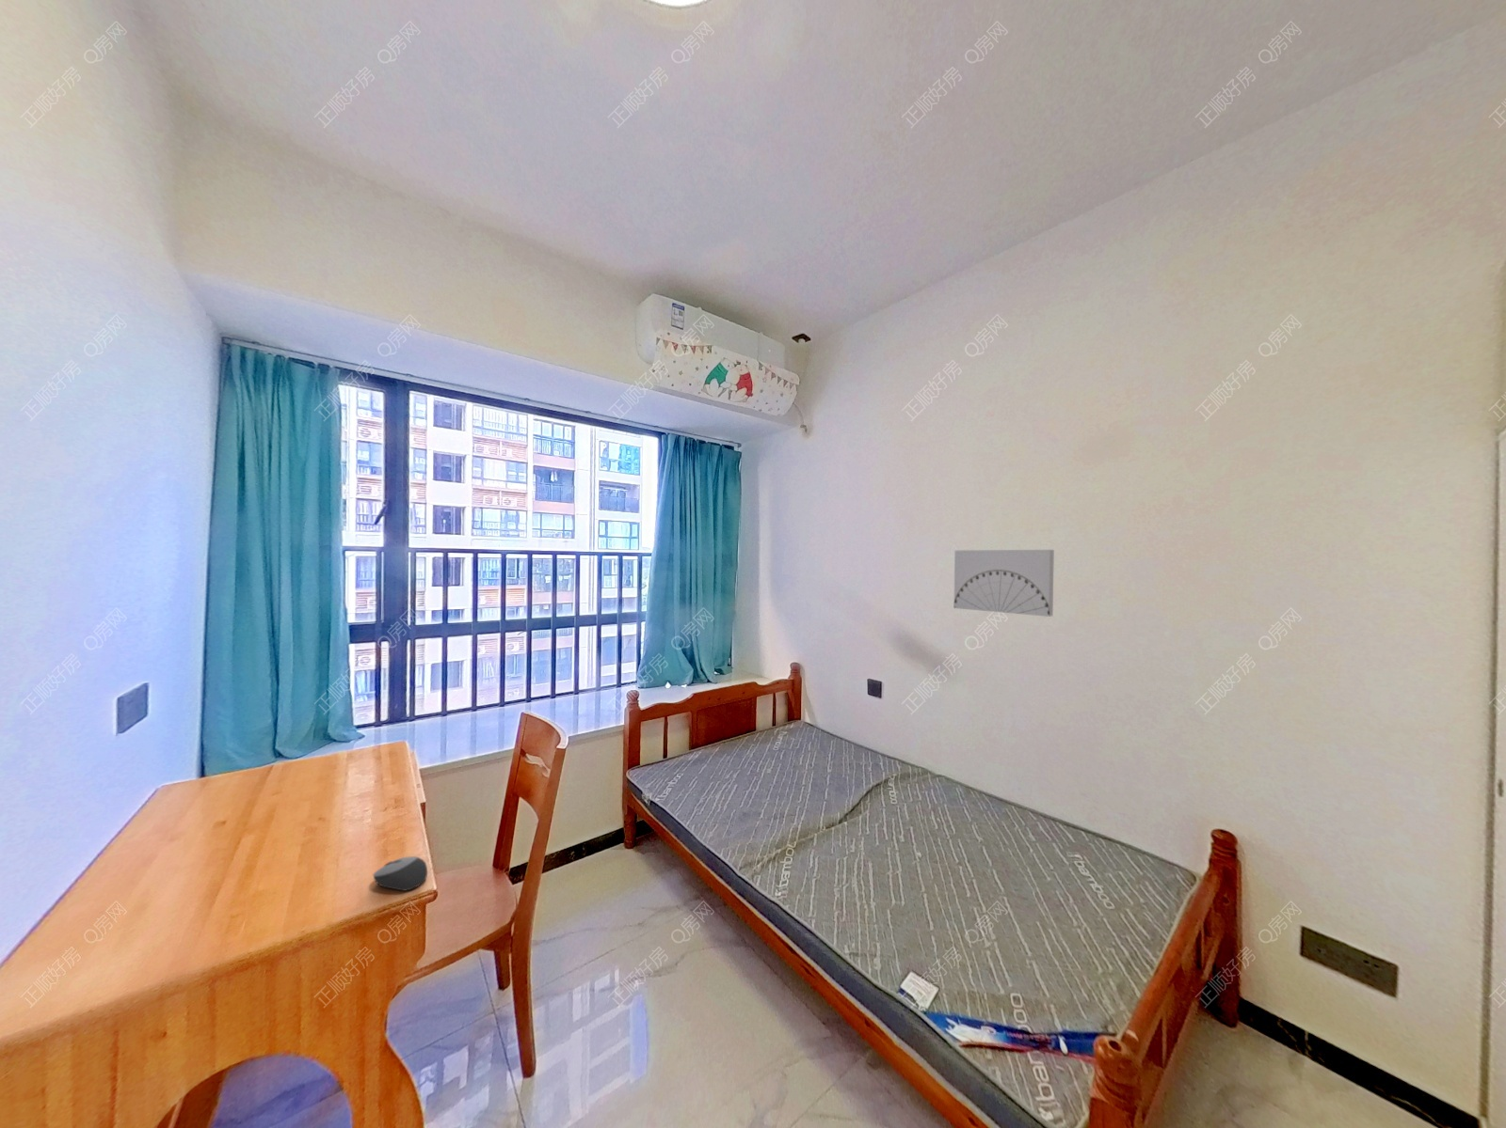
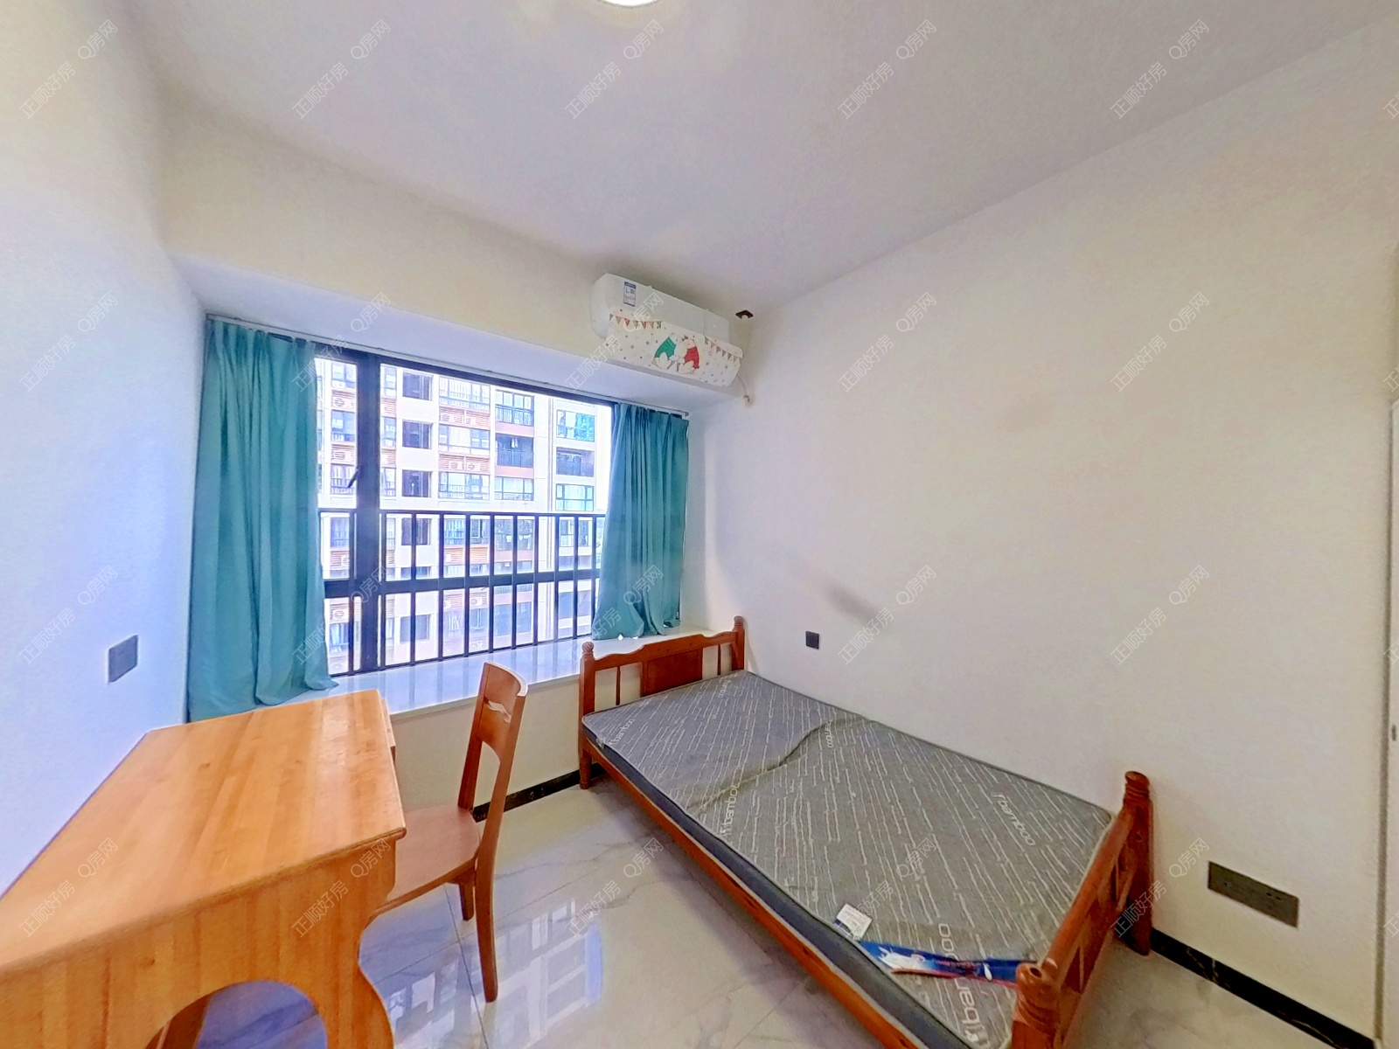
- computer mouse (400, 871)
- wall art (1000, 581)
